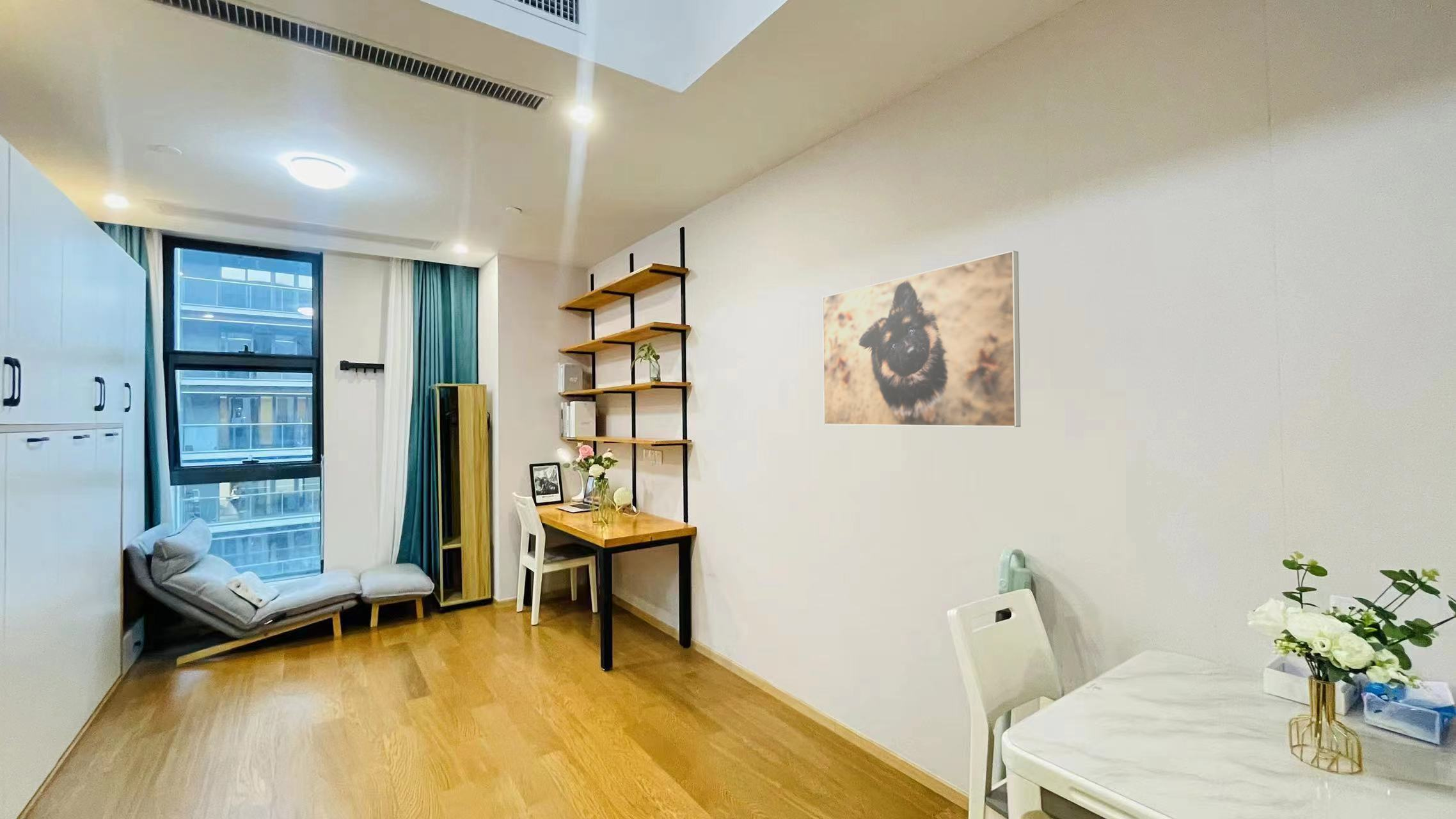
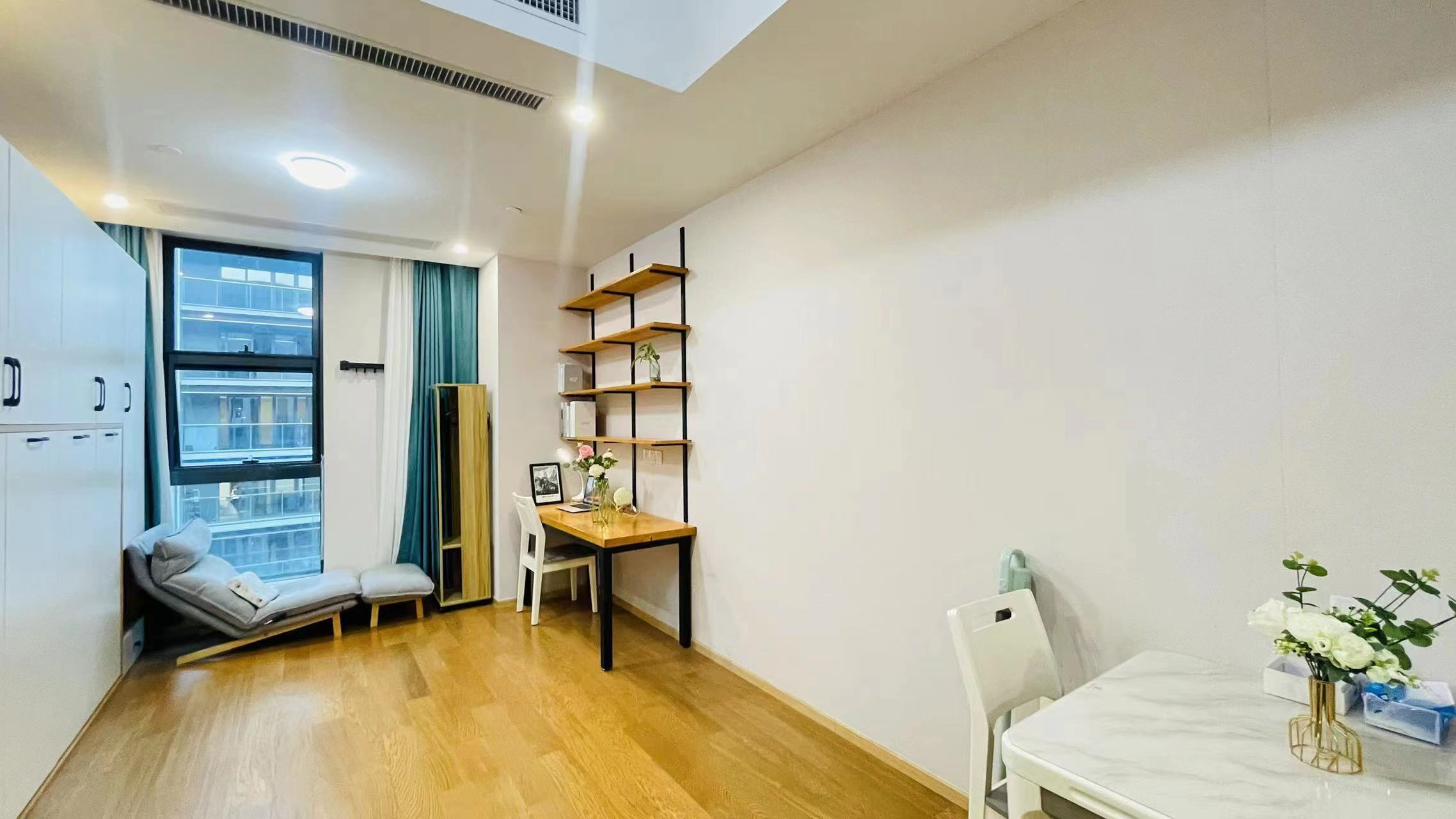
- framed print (906, 351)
